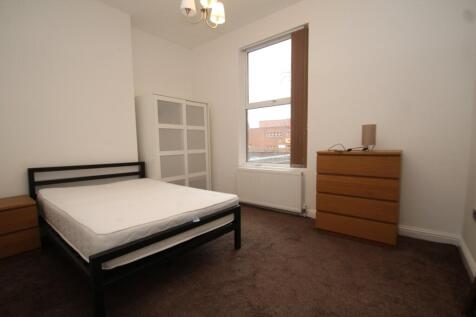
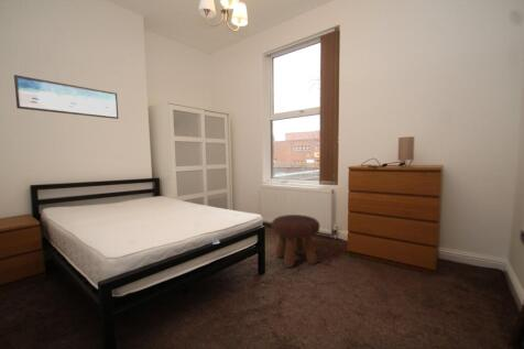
+ wall art (73, 99)
+ footstool (295, 239)
